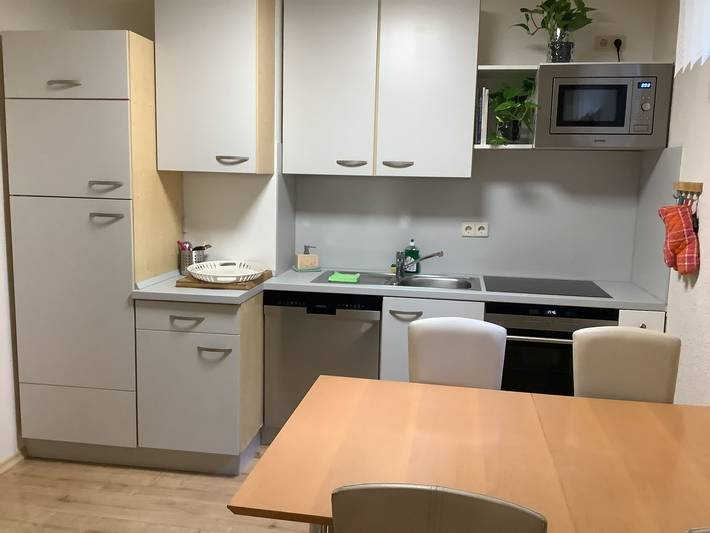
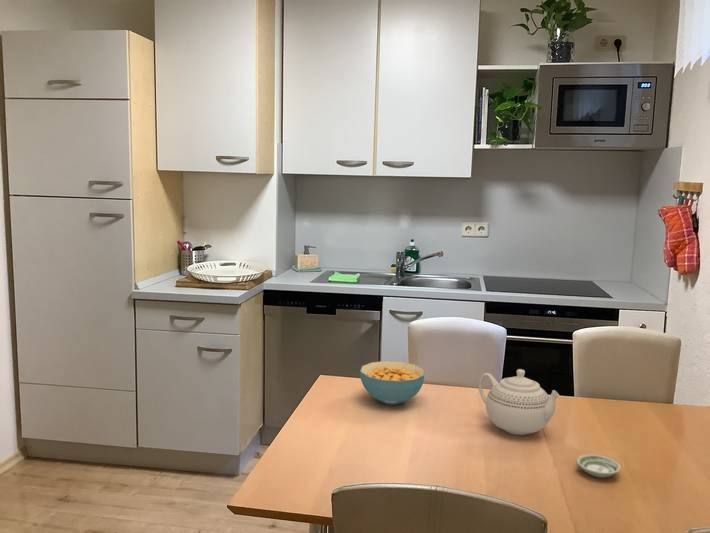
+ saucer (597, 467)
+ teapot (517, 399)
+ cereal bowl (392, 385)
